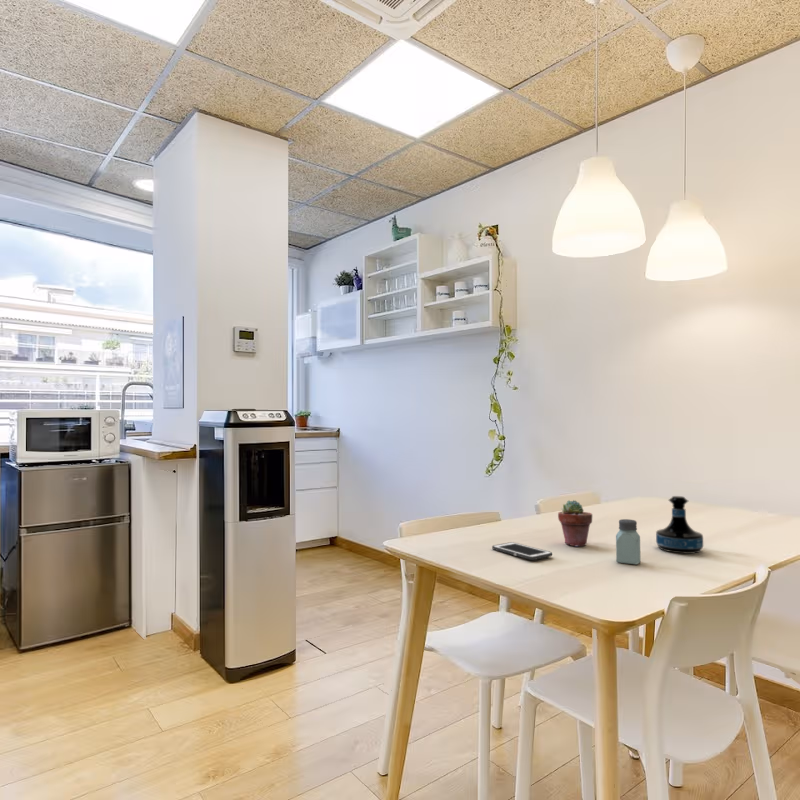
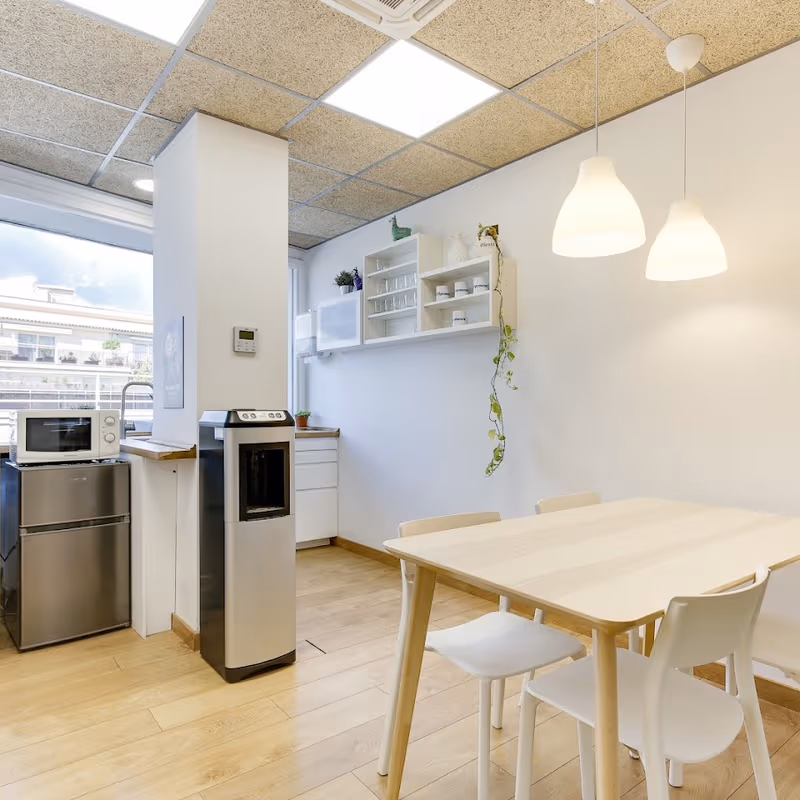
- saltshaker (628, 541)
- tequila bottle (678, 522)
- potted succulent (575, 521)
- cell phone (521, 550)
